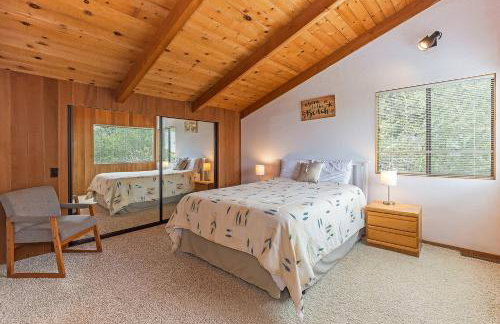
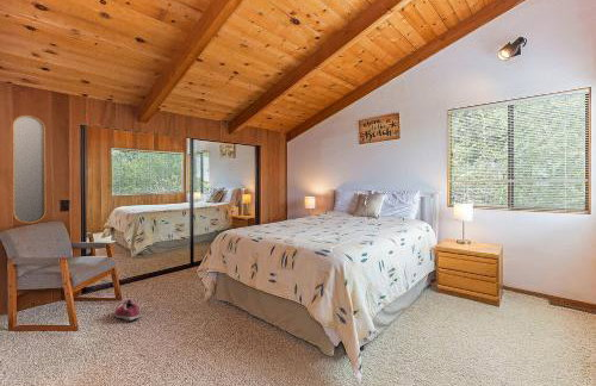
+ shoe (126, 307)
+ home mirror (29, 169)
